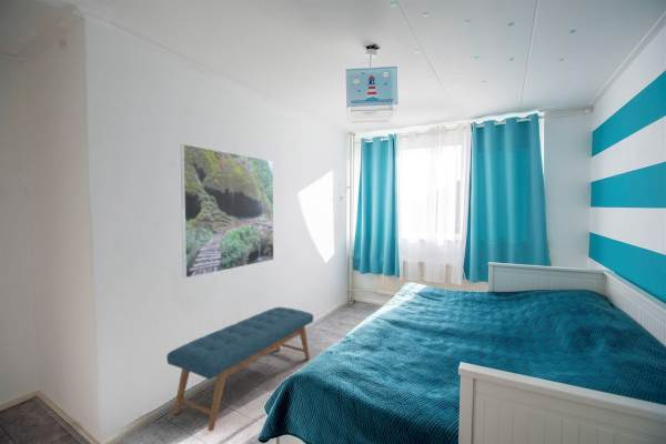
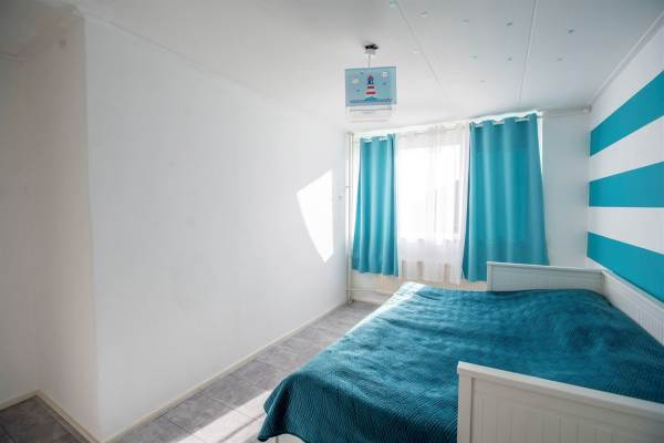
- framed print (234, 211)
- bench (251, 353)
